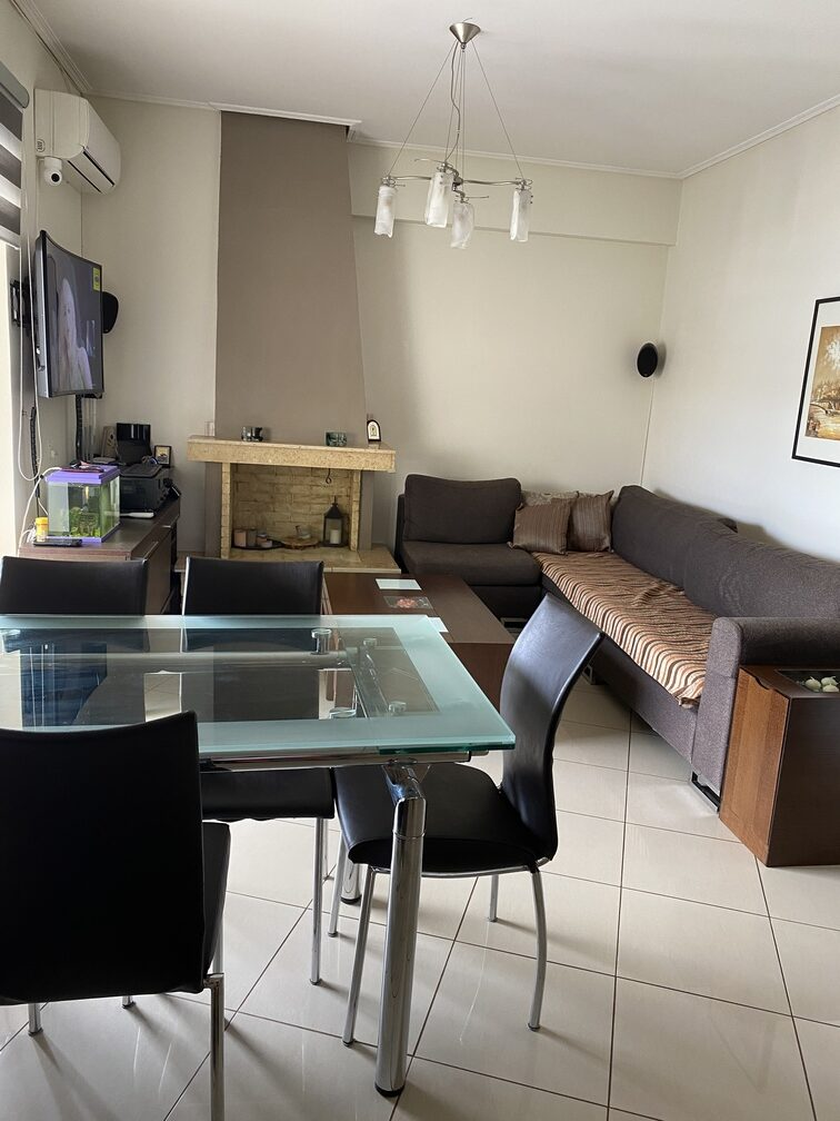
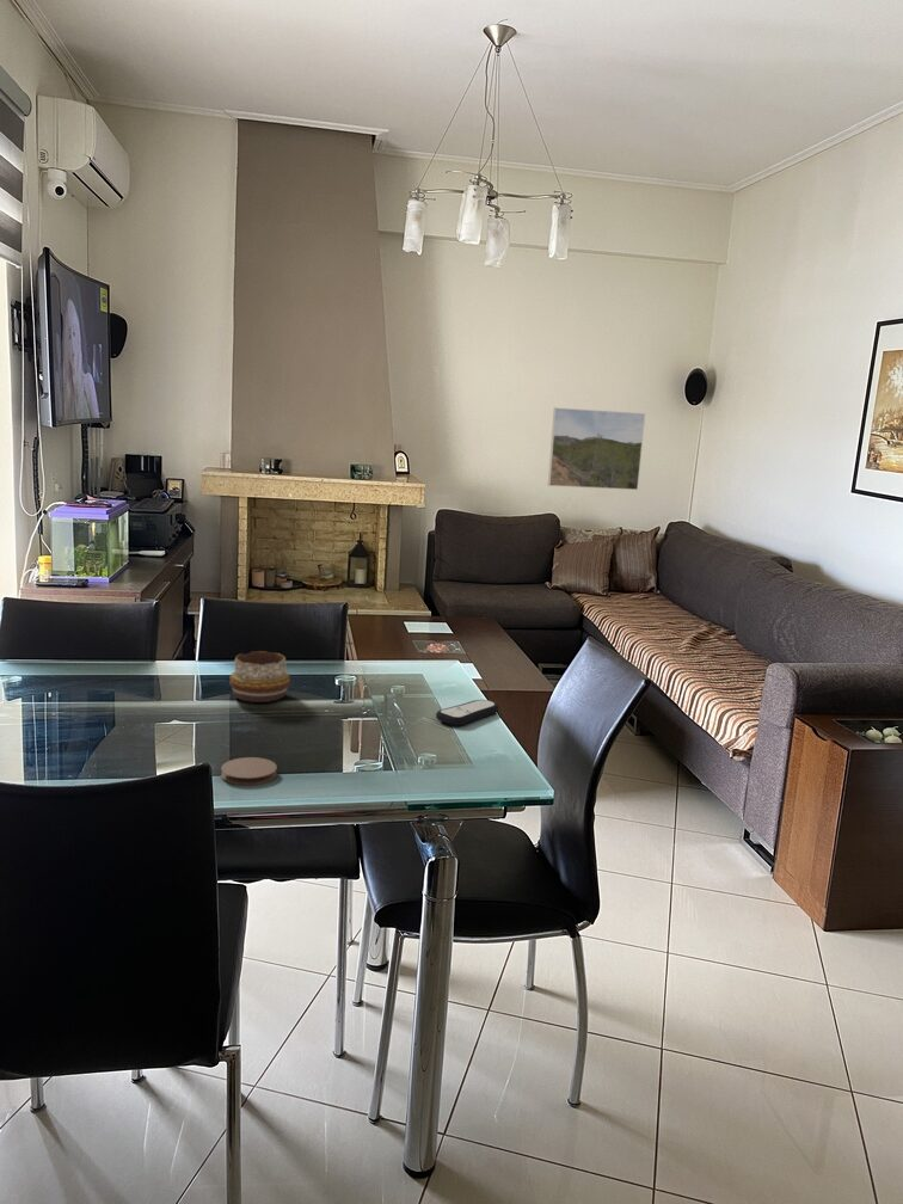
+ coaster (248, 770)
+ decorative bowl (259, 676)
+ remote control (468, 711)
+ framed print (596, 449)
